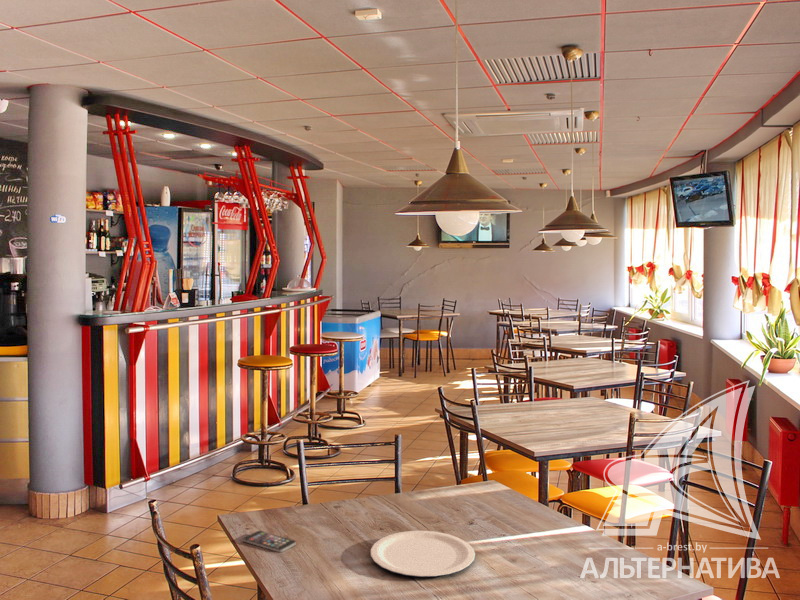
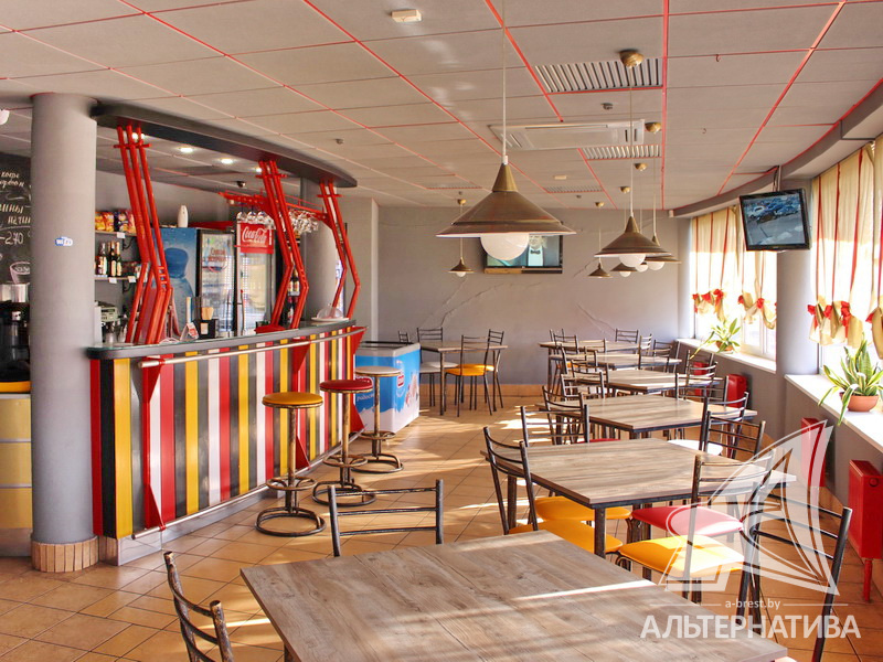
- plate (422, 553)
- smartphone (269, 541)
